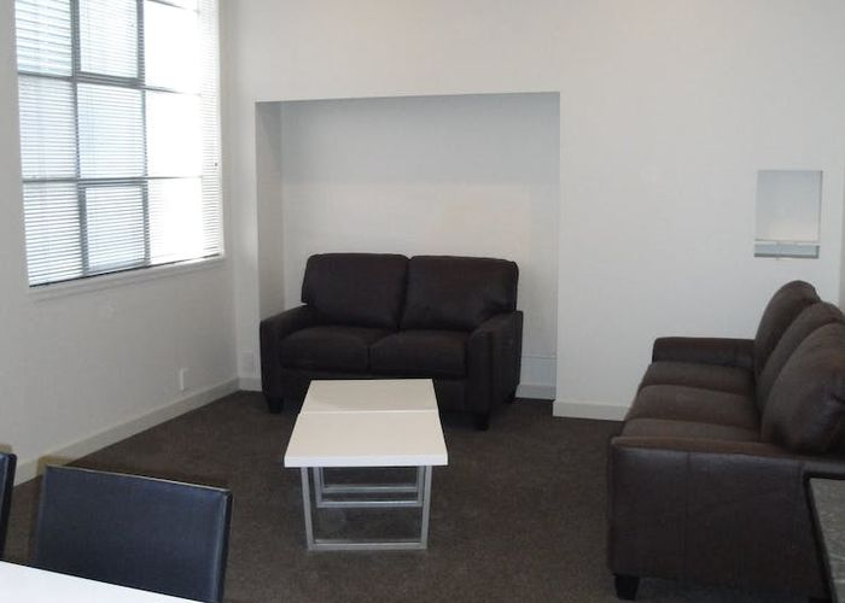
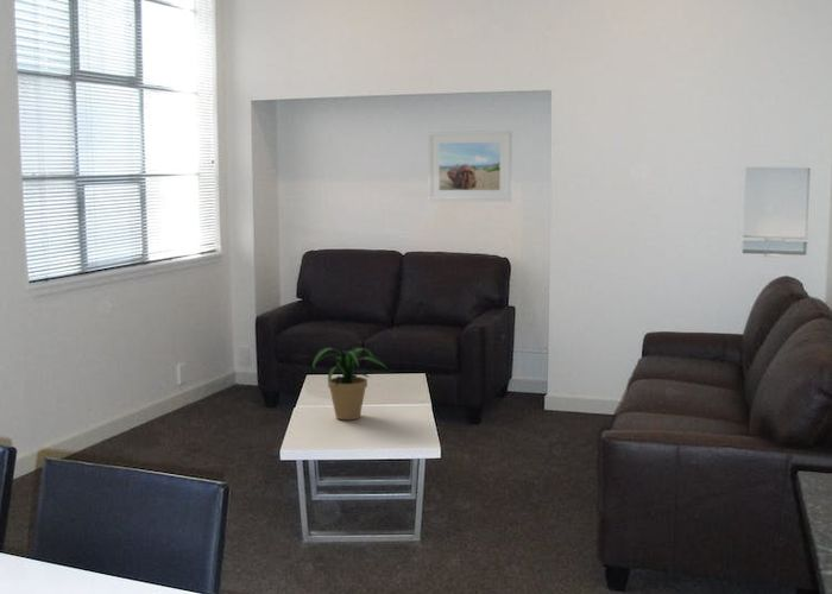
+ potted plant (347, 381)
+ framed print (468, 166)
